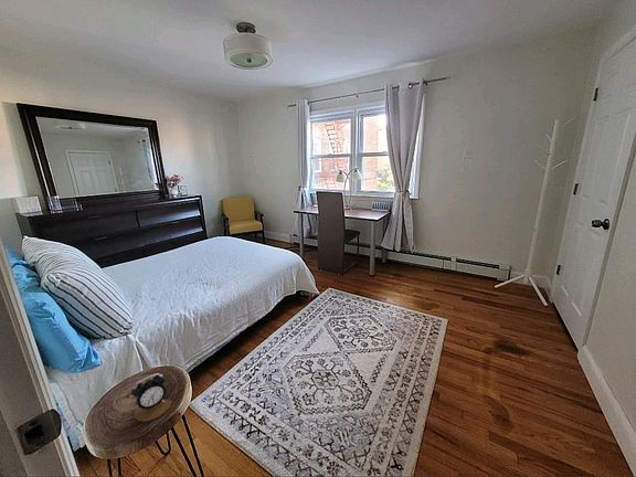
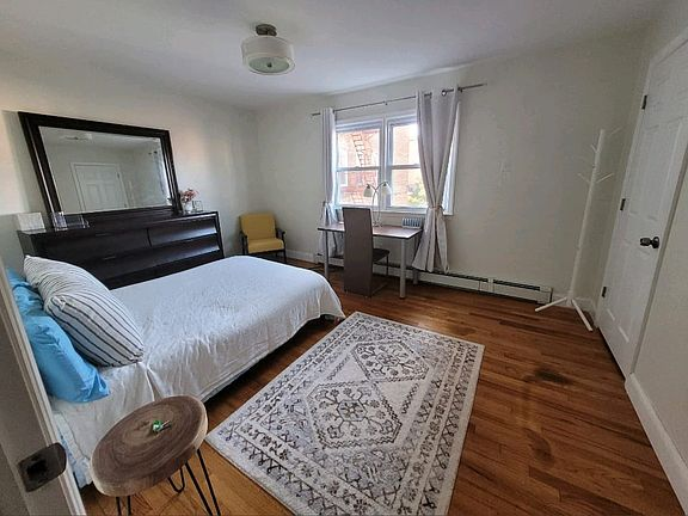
- alarm clock (150, 392)
